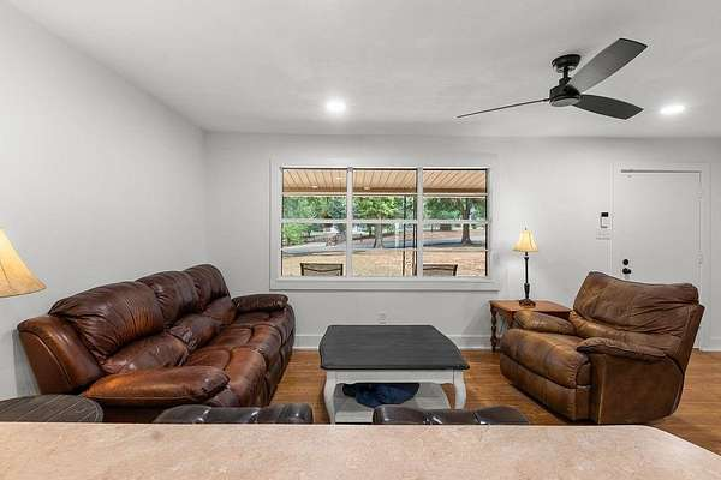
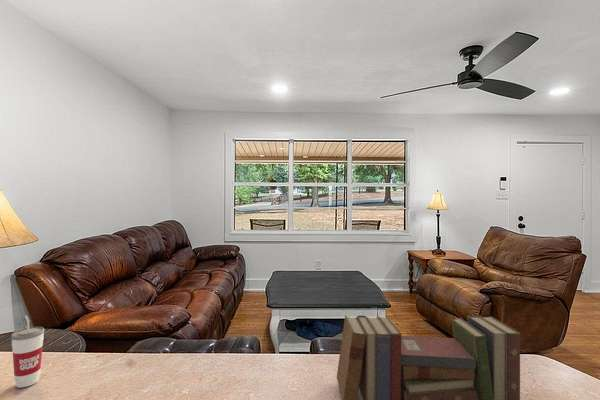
+ cup (27, 348)
+ book (422, 357)
